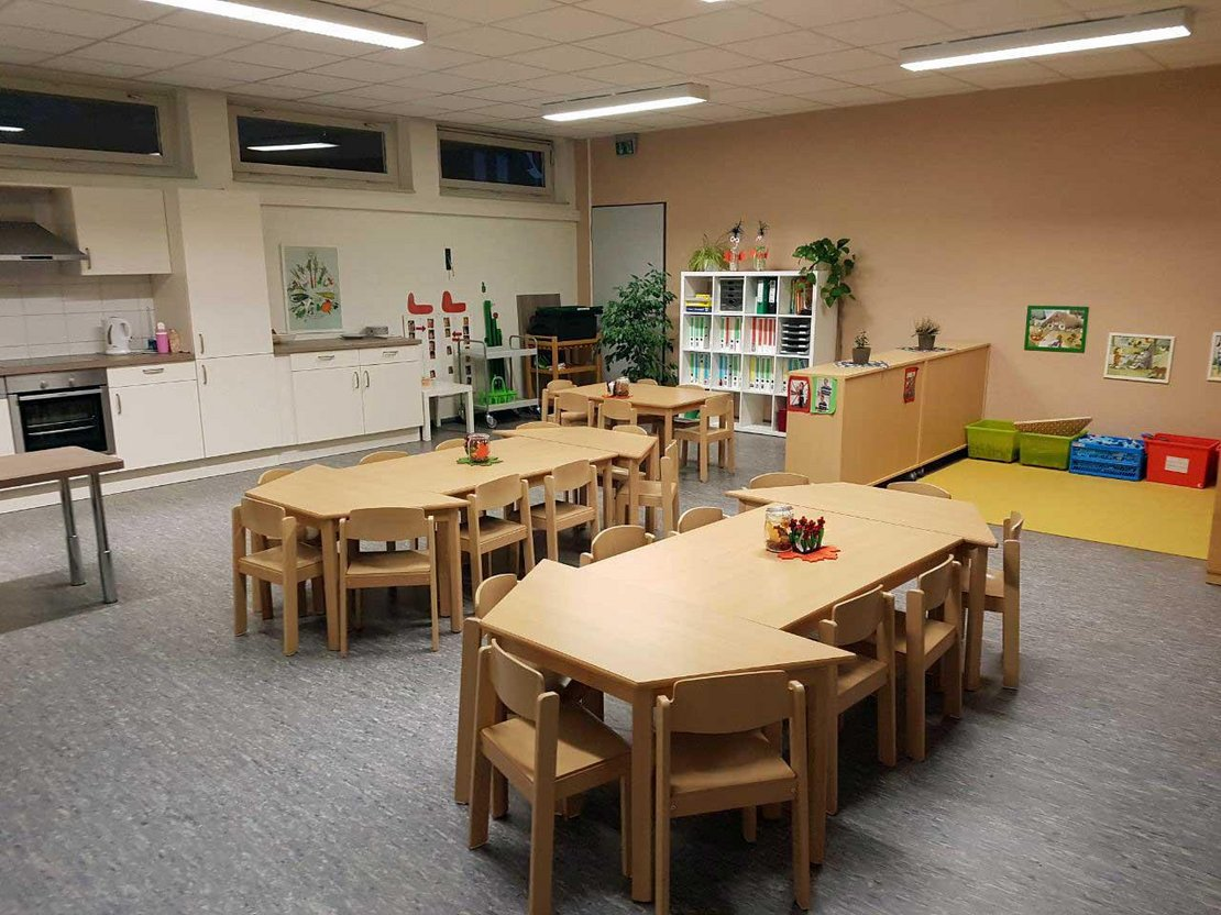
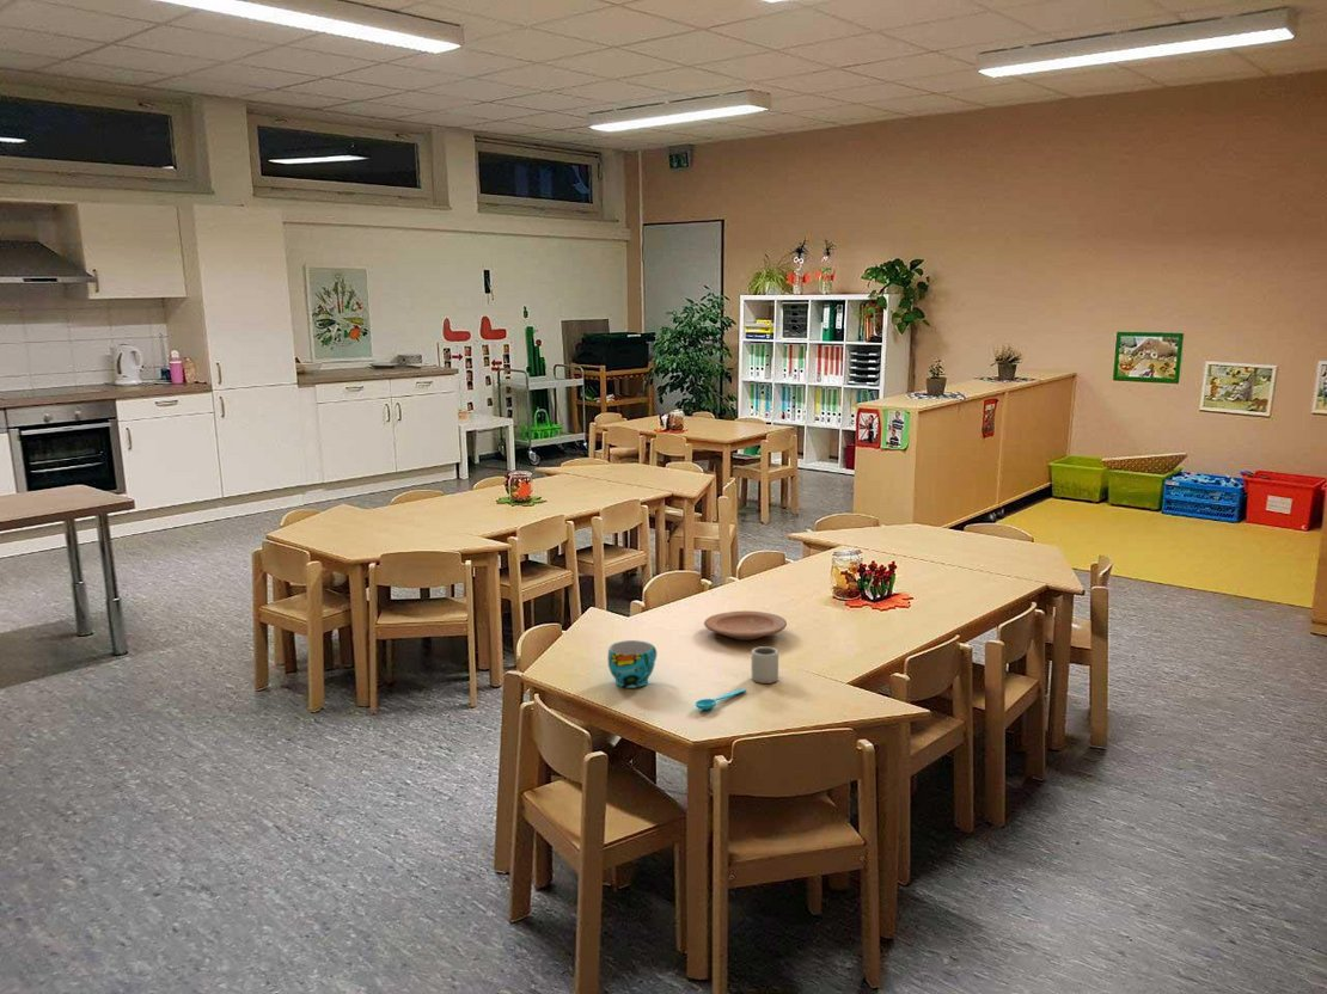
+ plate (745, 627)
+ cup (766, 663)
+ cup (632, 663)
+ spoon (721, 697)
